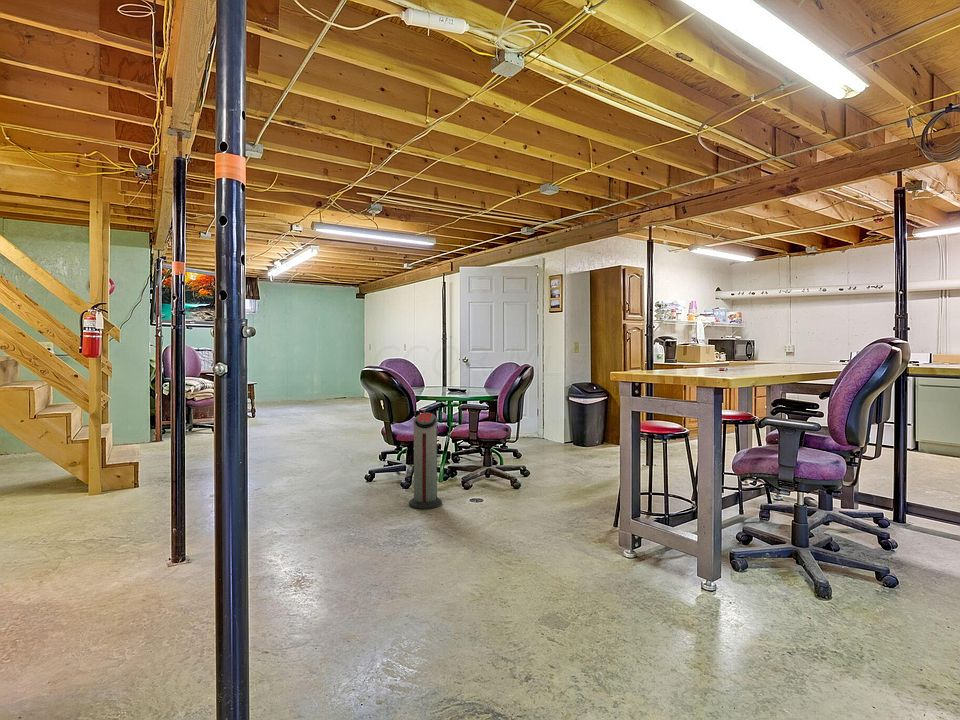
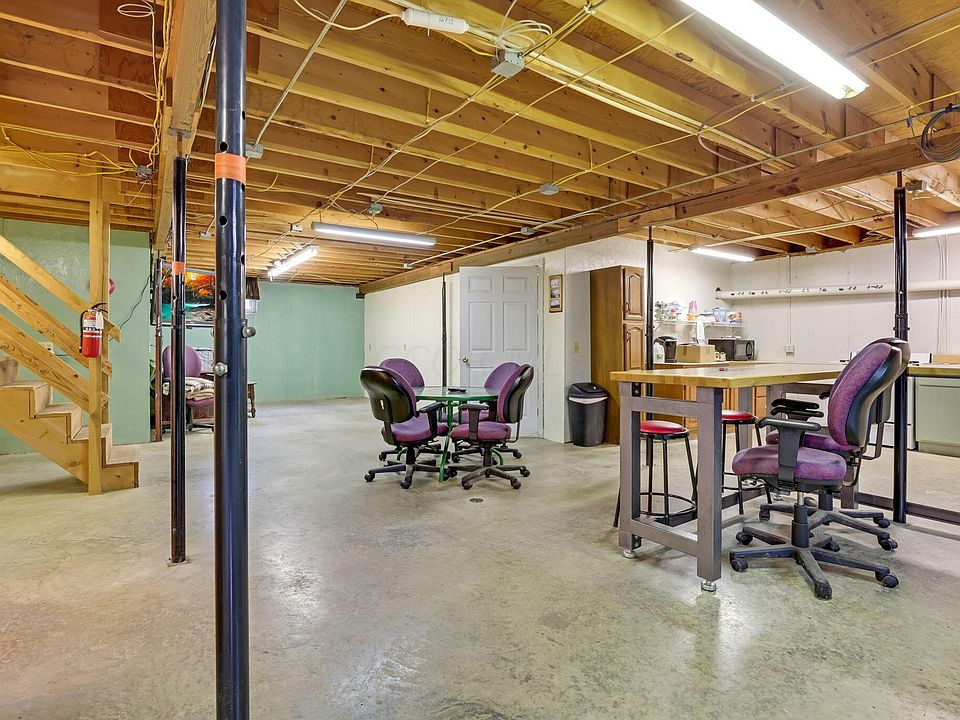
- air purifier (425, 458)
